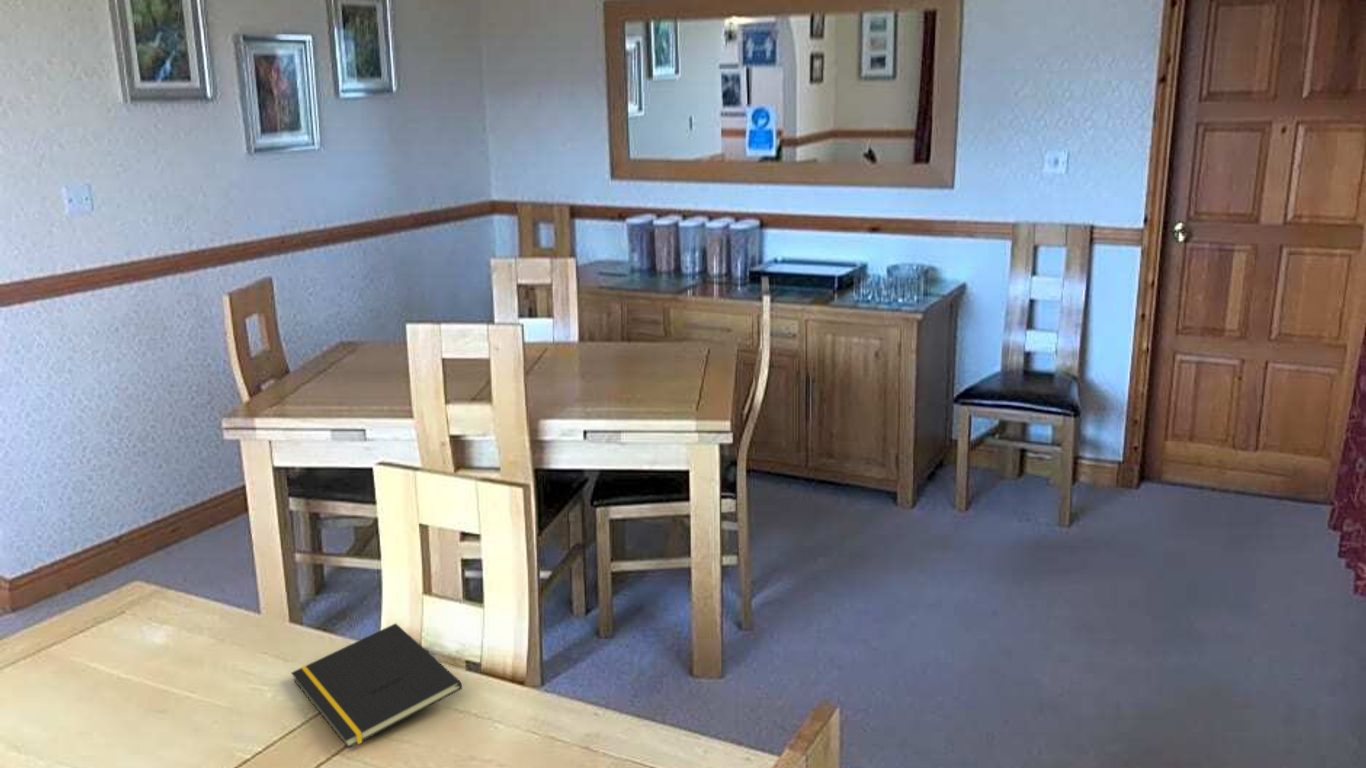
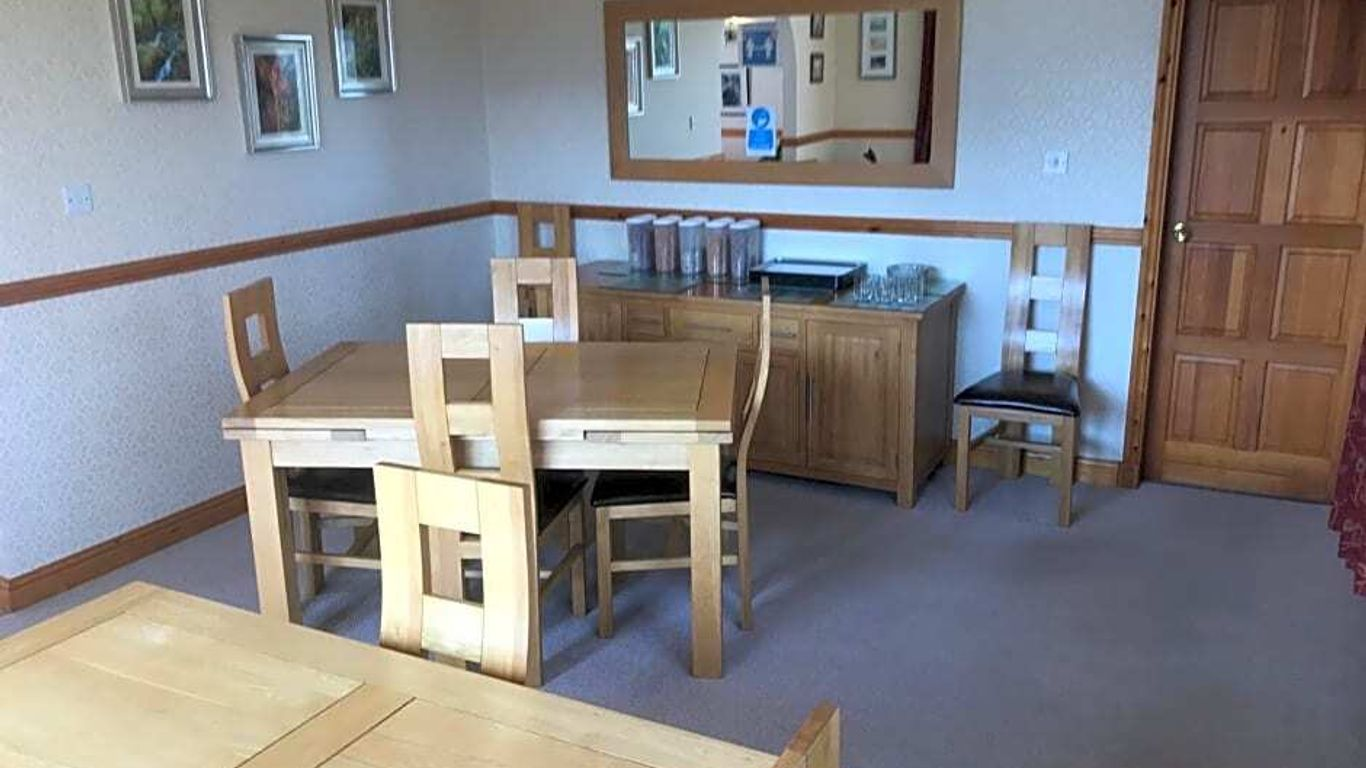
- notepad (374, 680)
